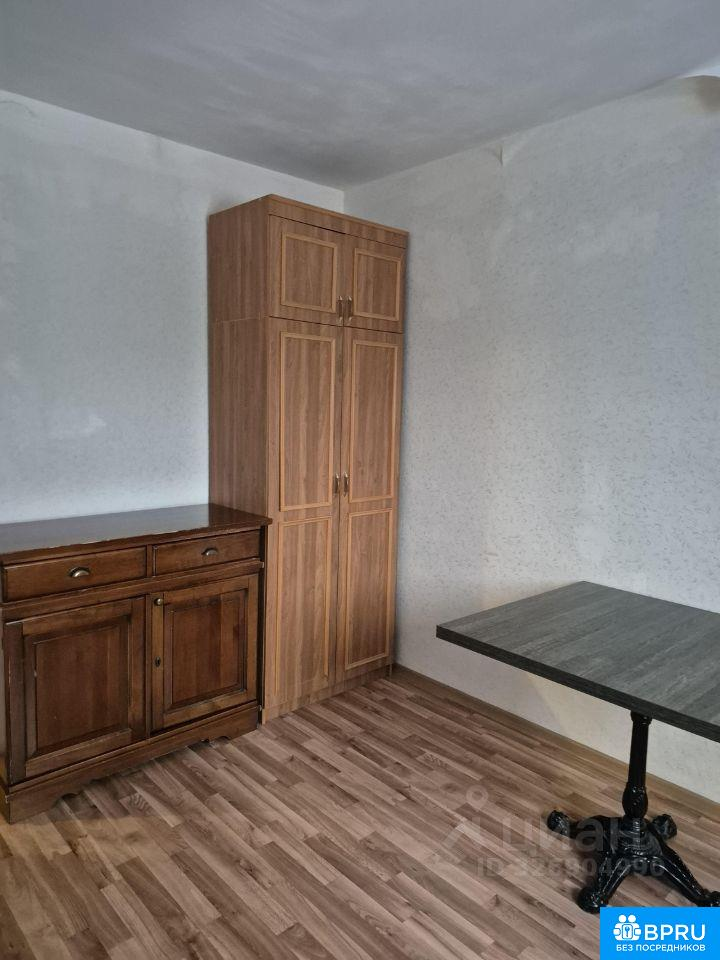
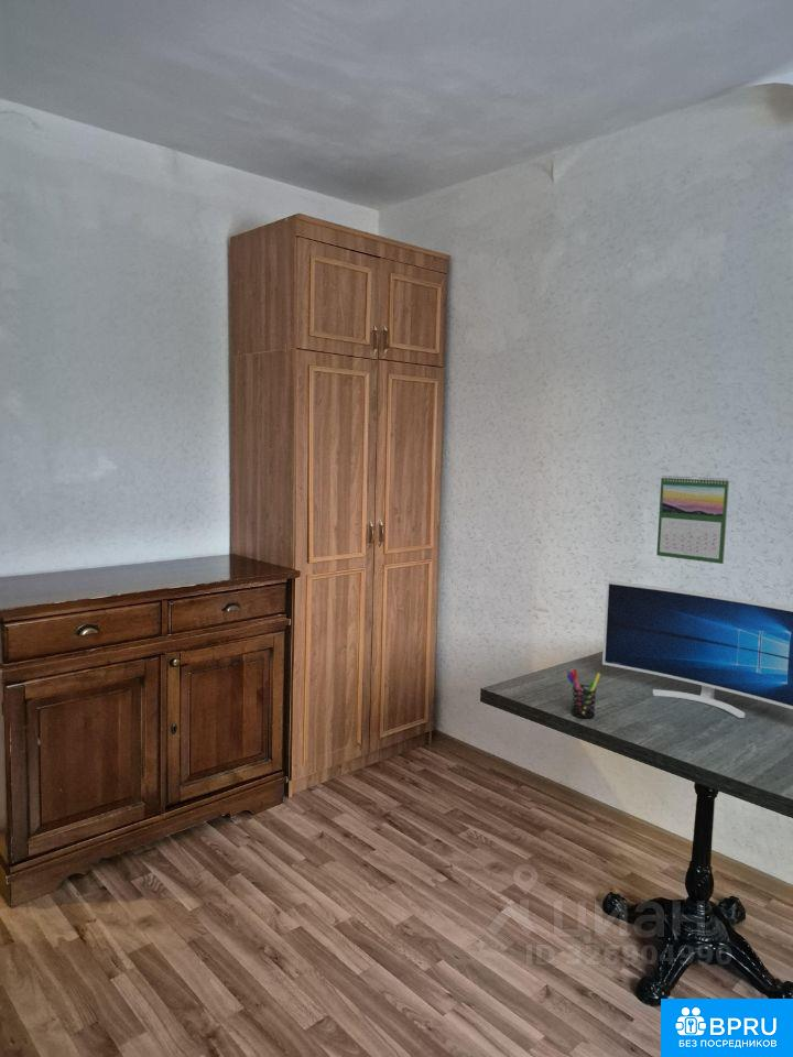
+ monitor (706, 647)
+ pen holder (584, 693)
+ calendar (691, 517)
